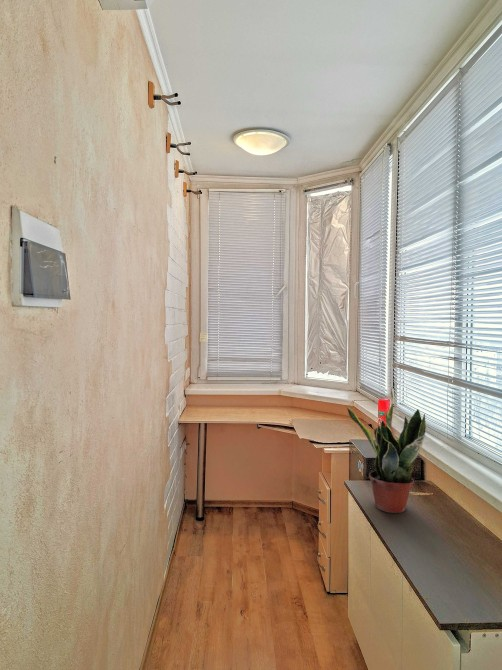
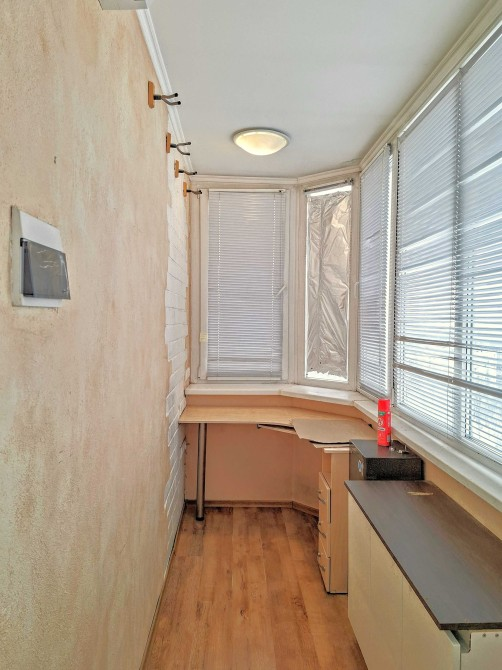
- potted plant (384, 450)
